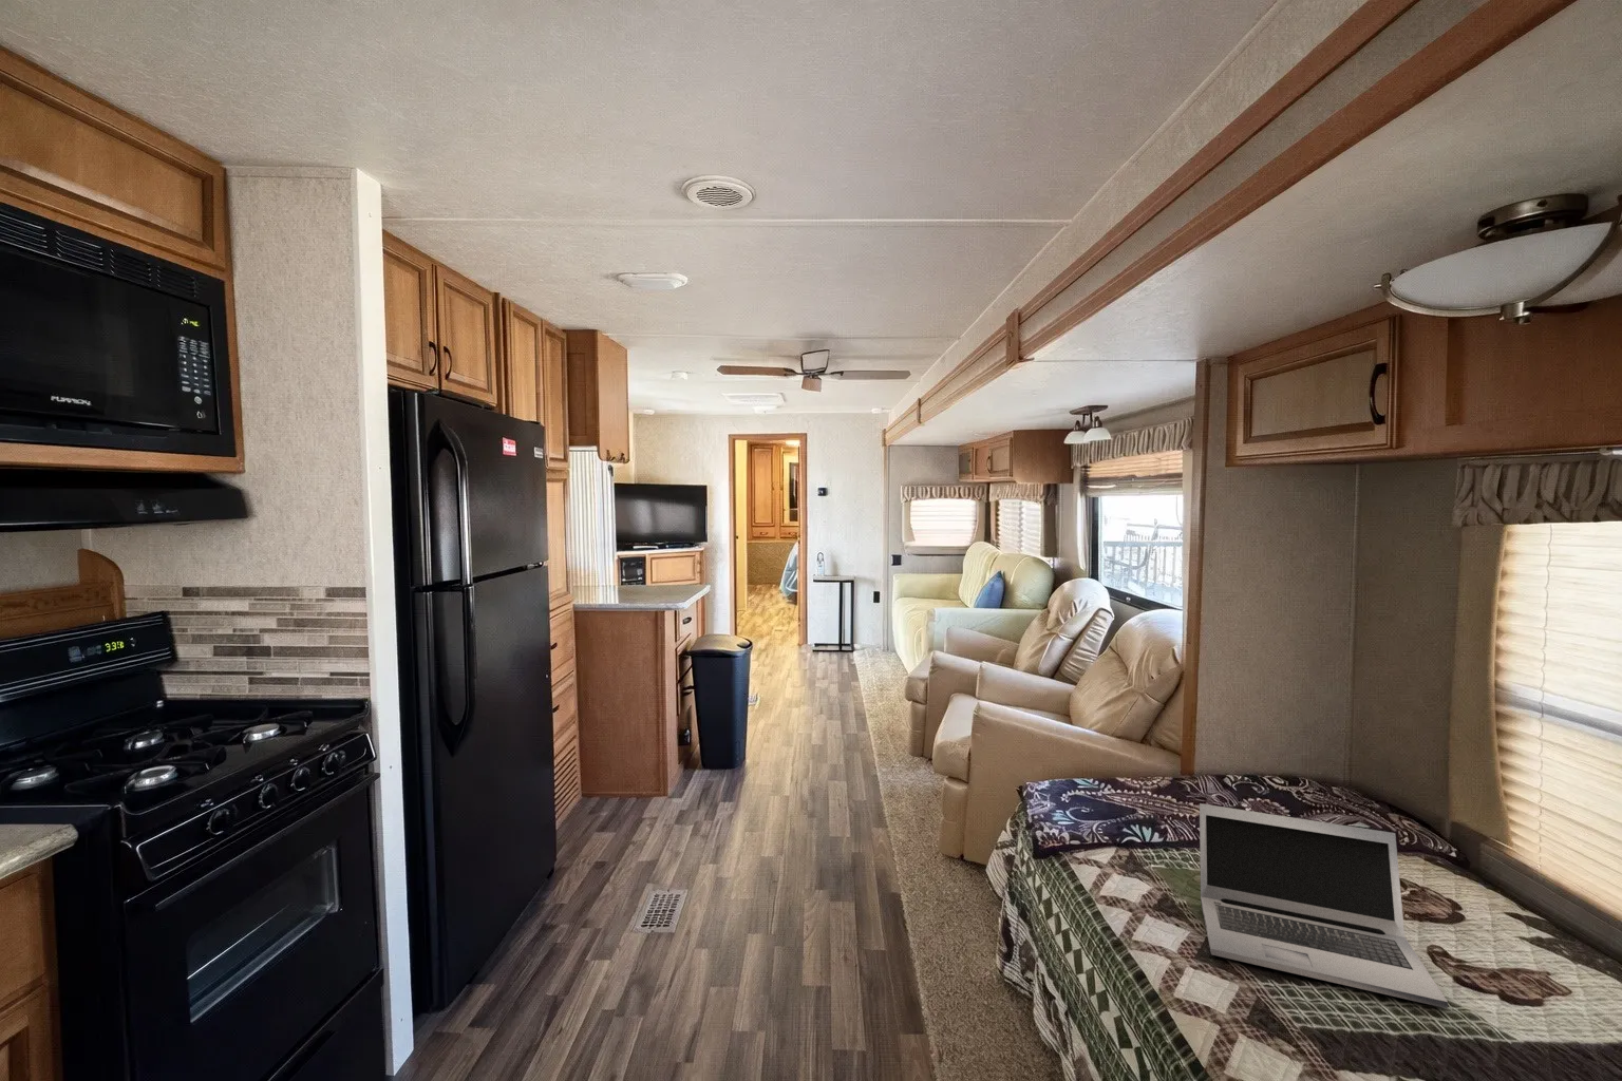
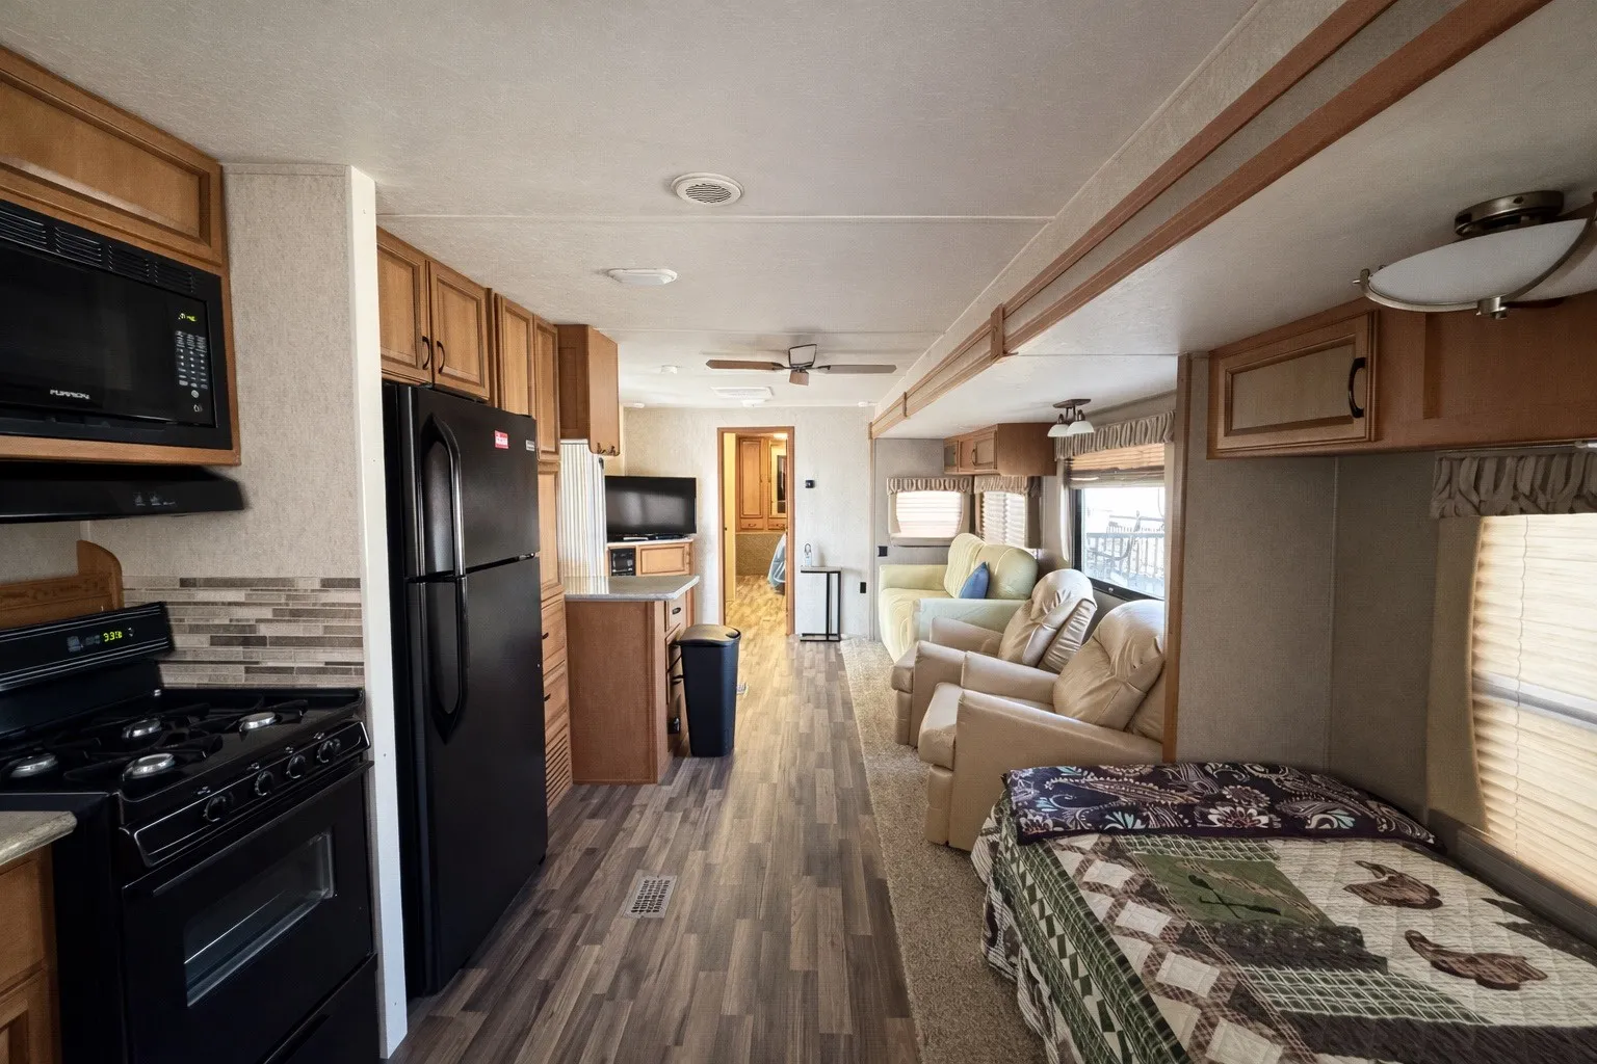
- laptop (1306, 892)
